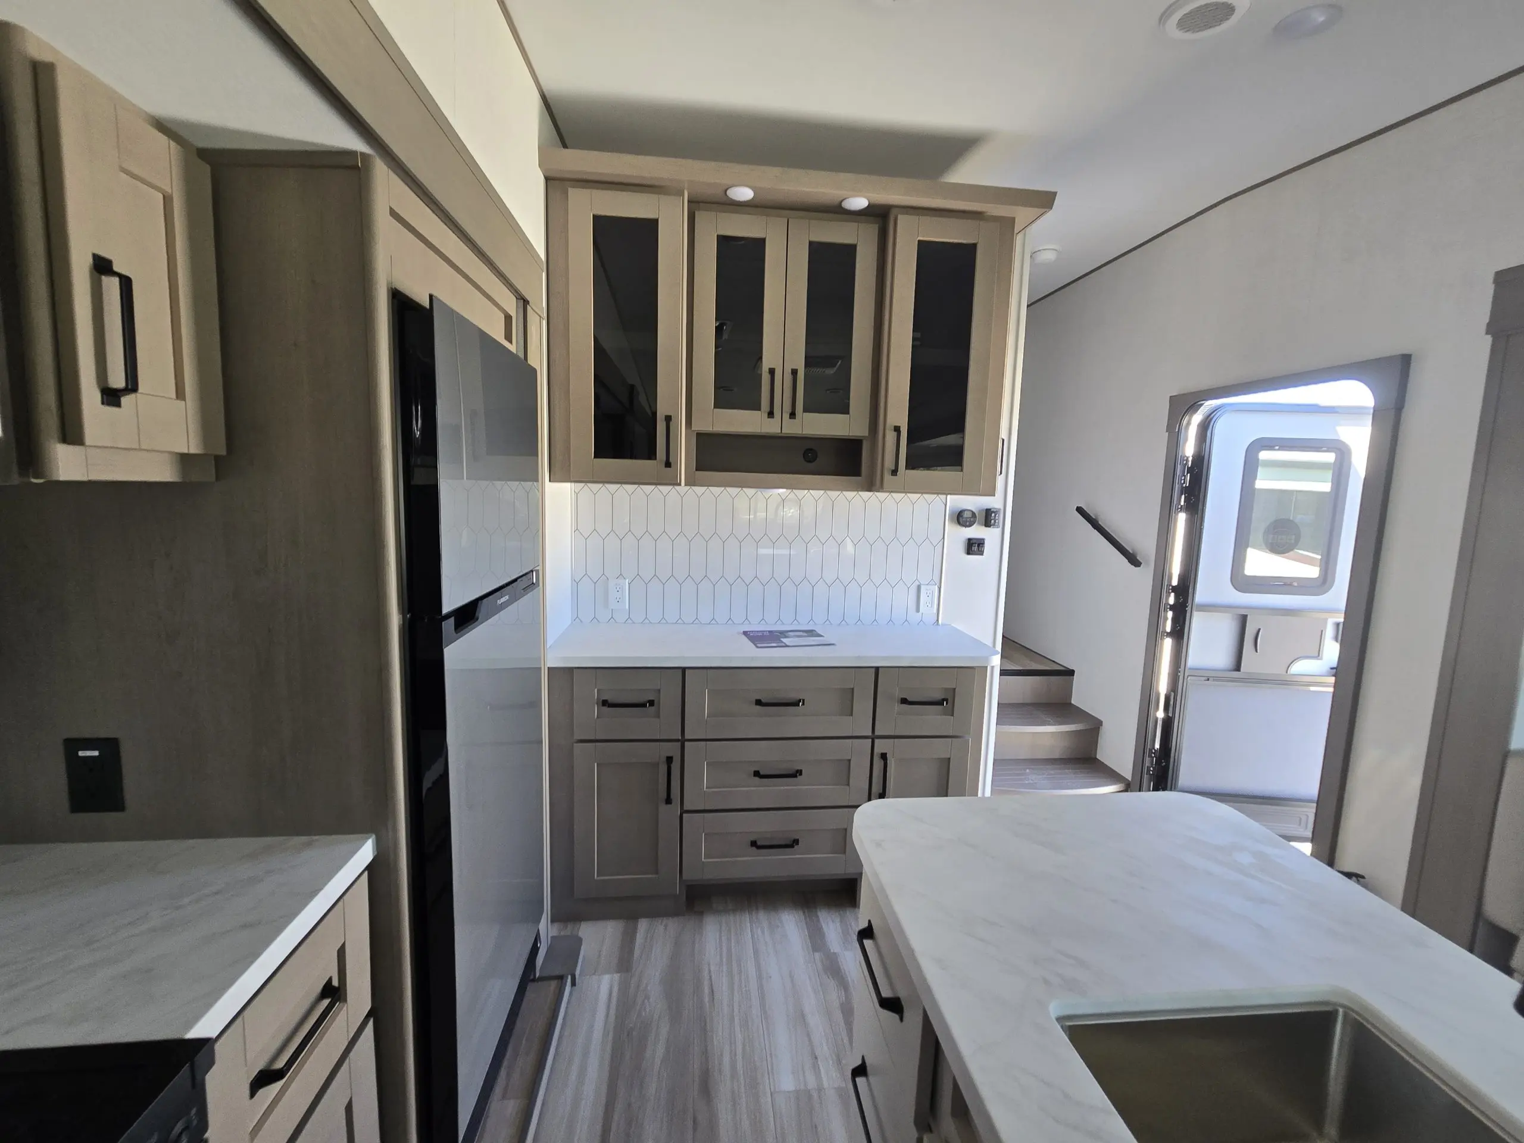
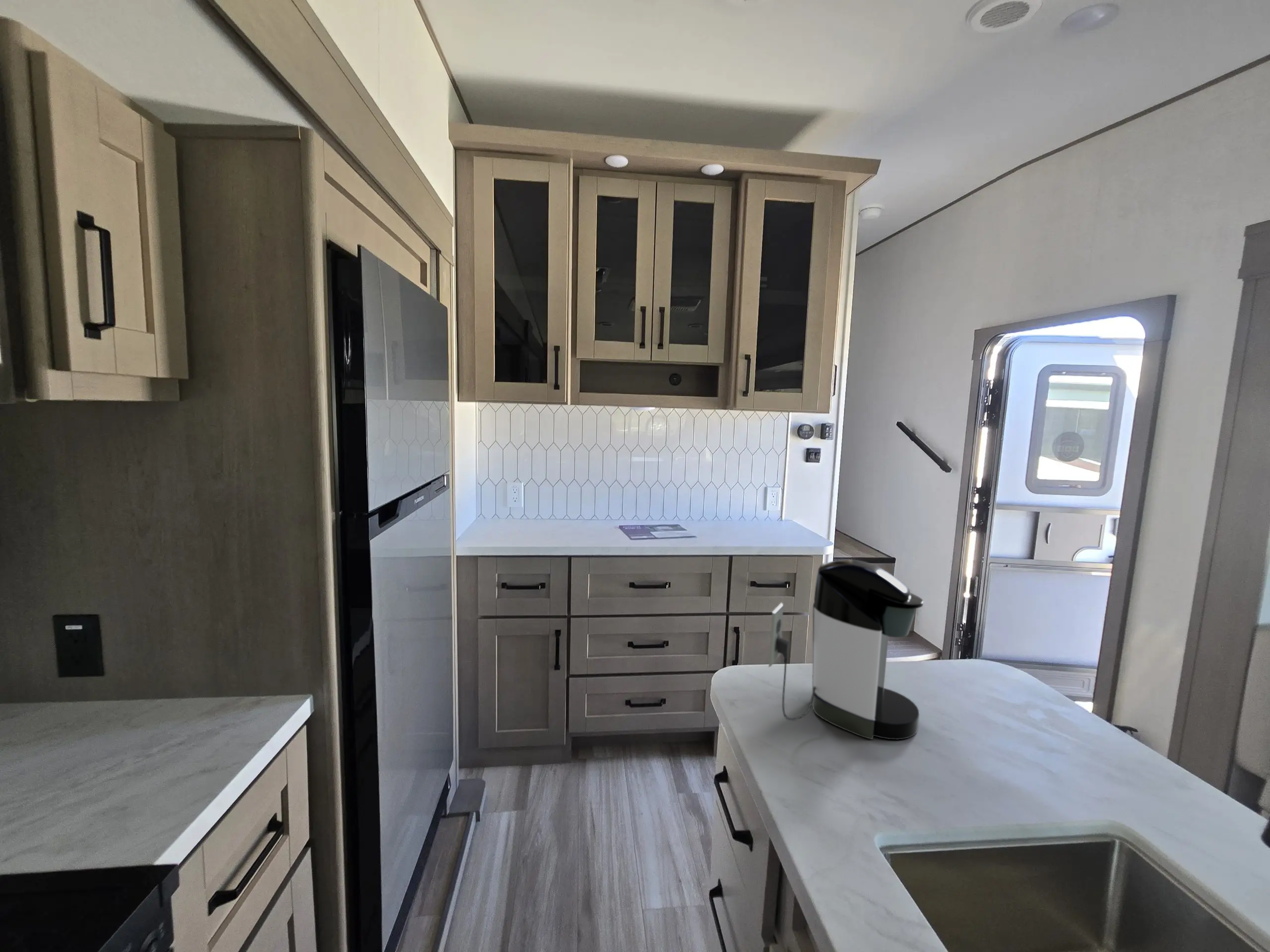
+ coffee maker (854, 649)
